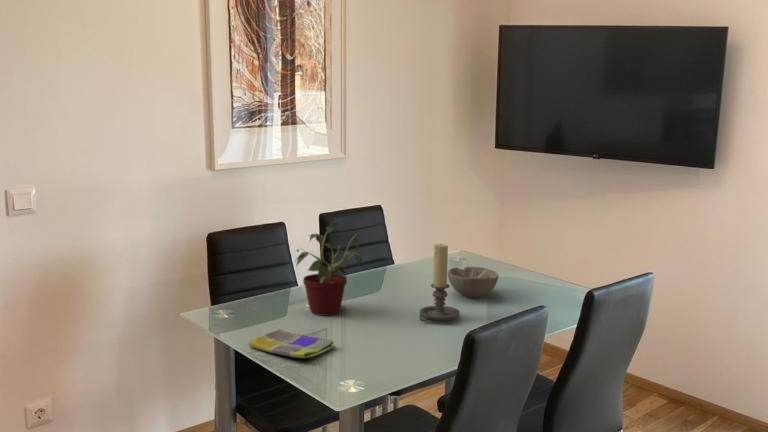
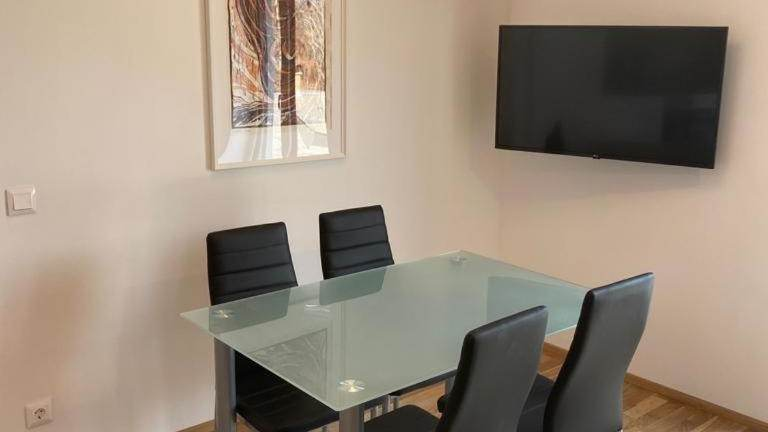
- bowl (472, 283)
- potted plant (335, 269)
- candle holder (437, 281)
- dish towel (291, 343)
